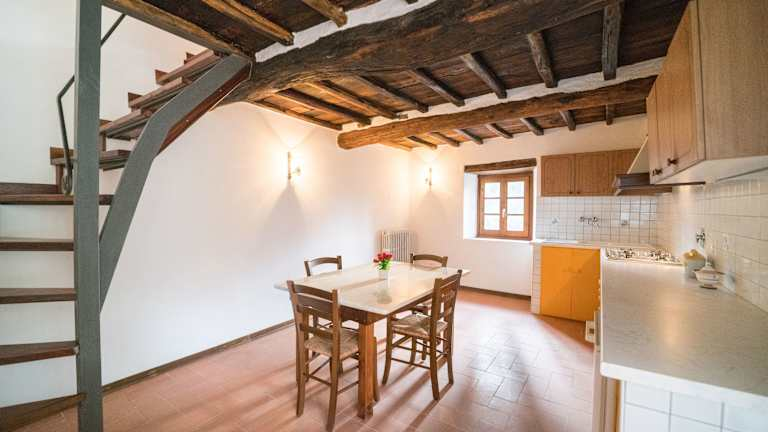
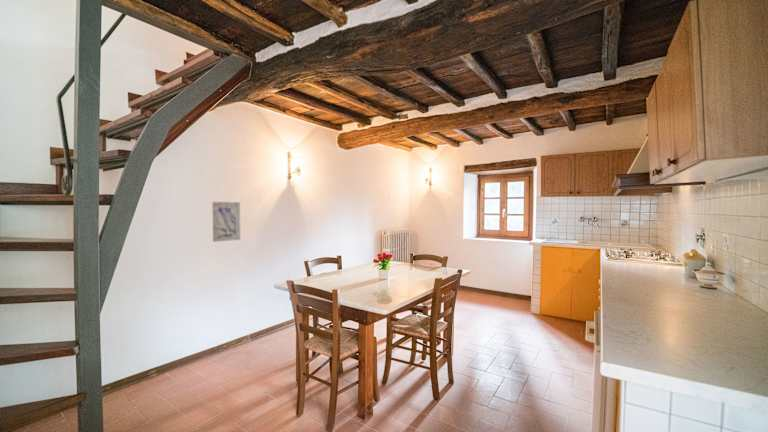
+ wall art (226, 221)
